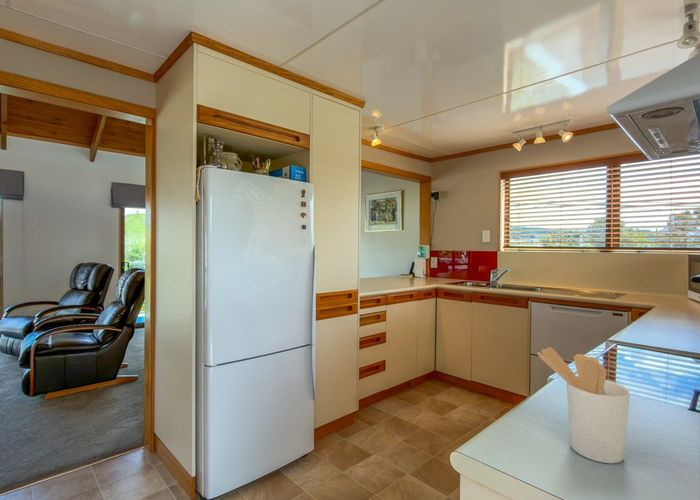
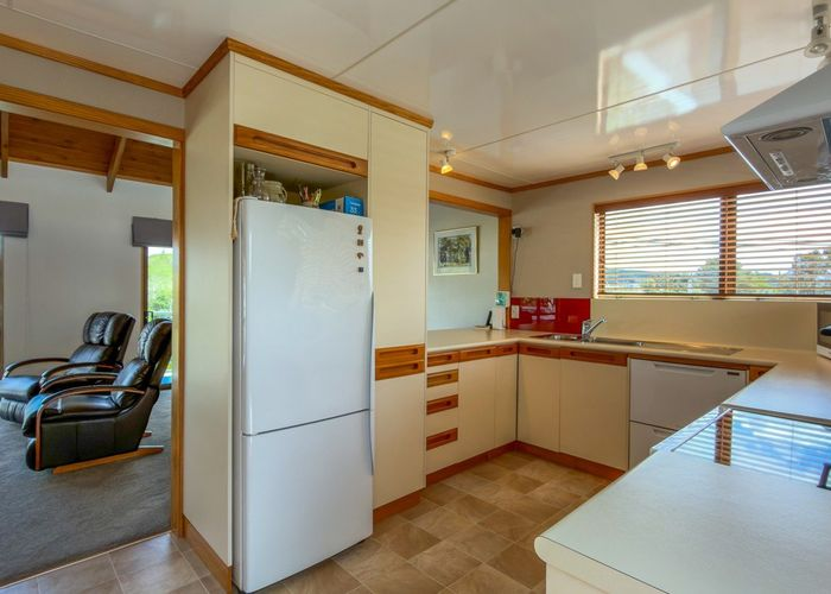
- utensil holder (580, 398)
